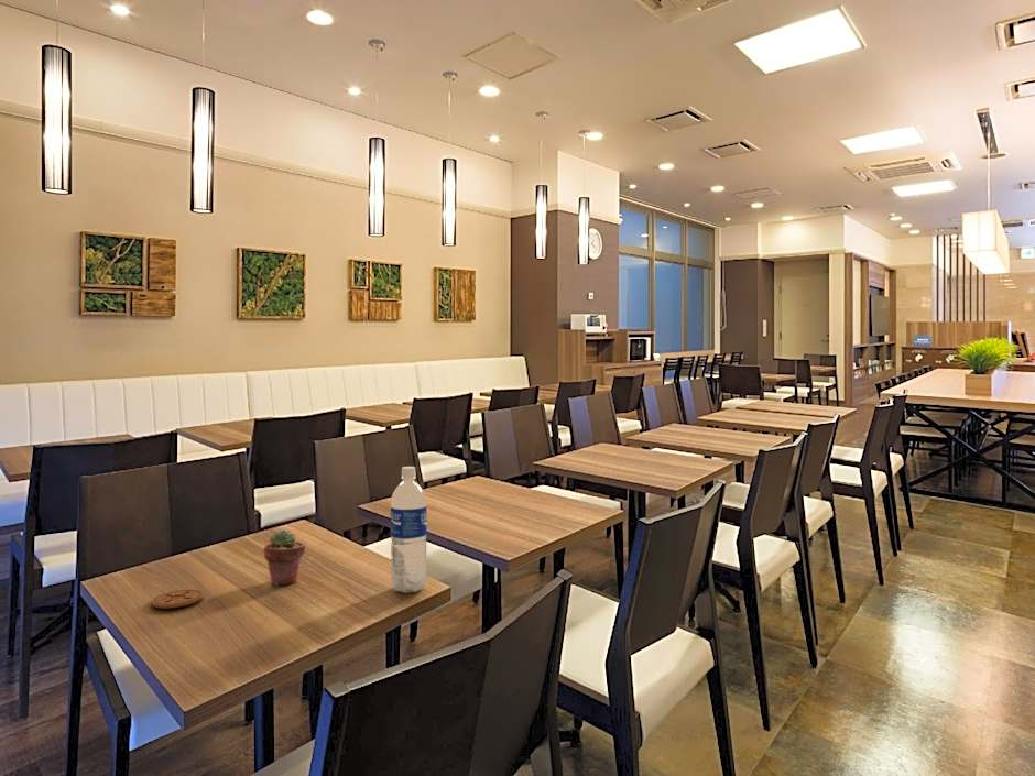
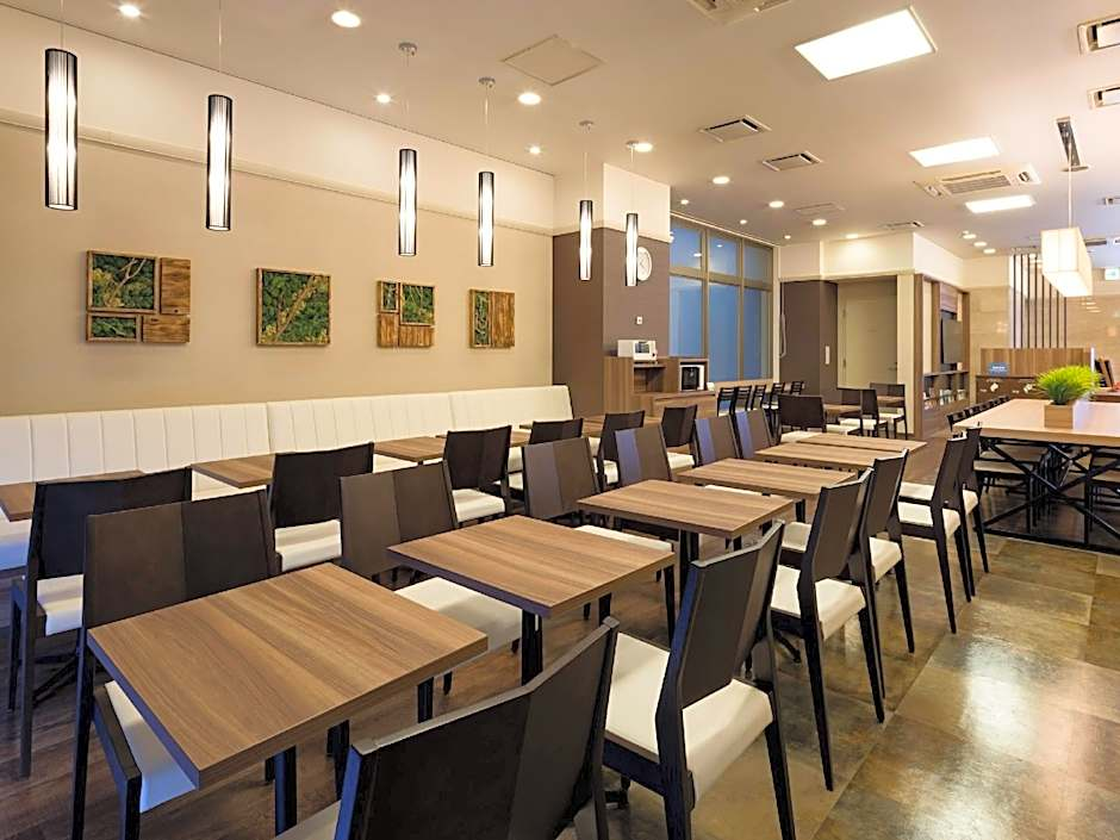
- water bottle (408, 527)
- coaster (177, 598)
- potted succulent (284, 555)
